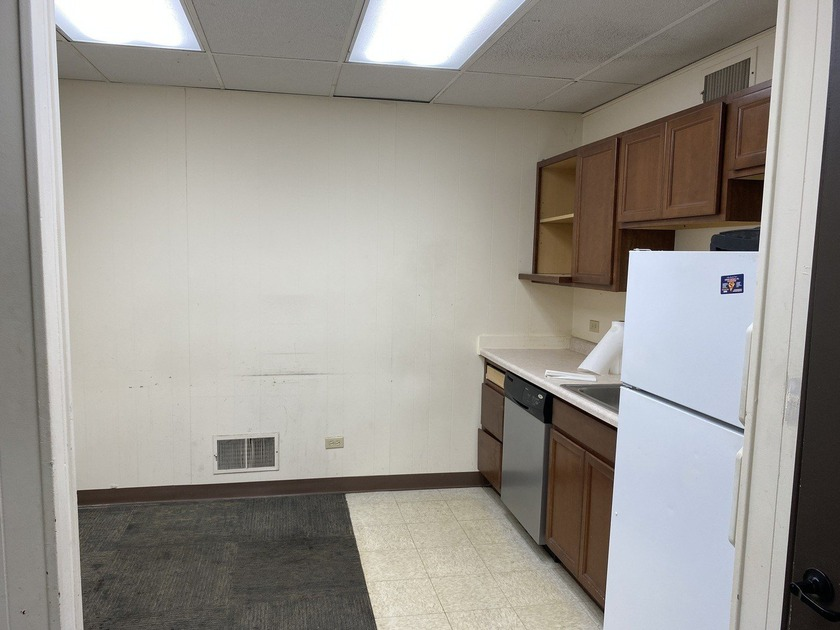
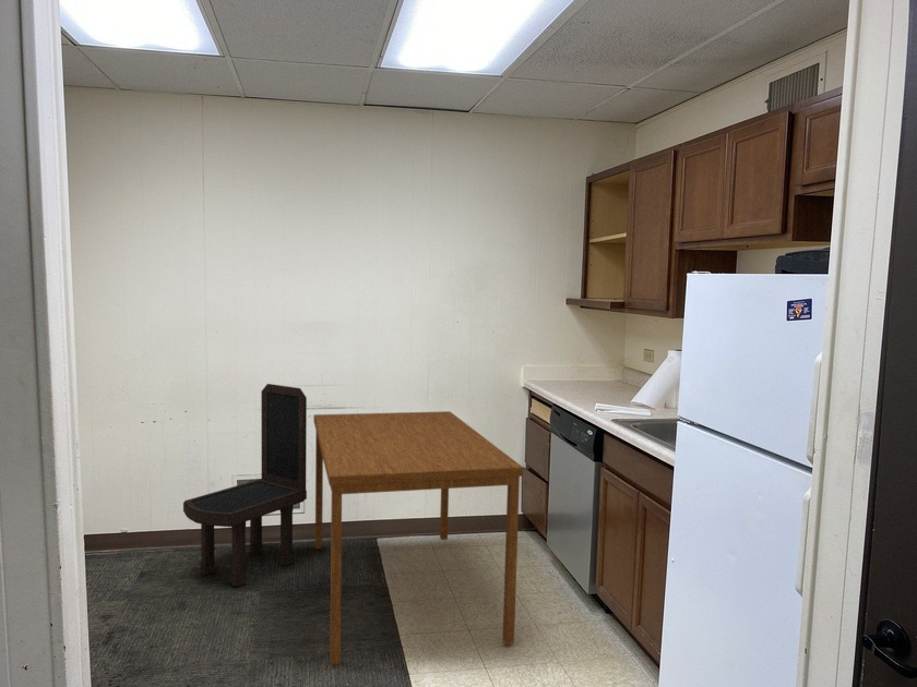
+ dining table (397, 491)
+ dining chair (248, 482)
